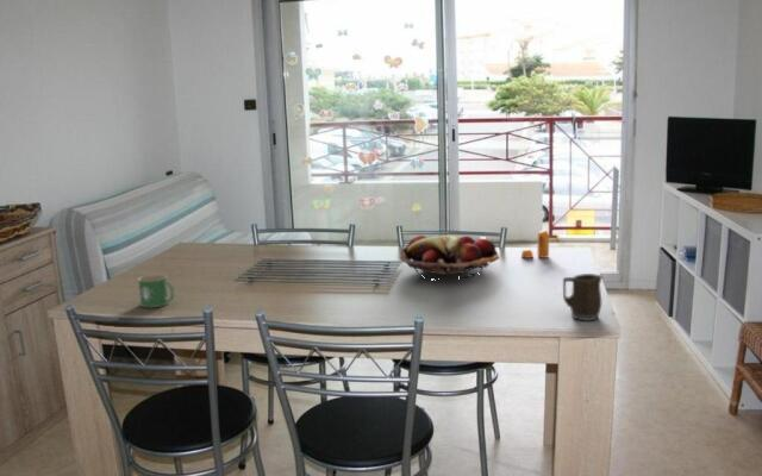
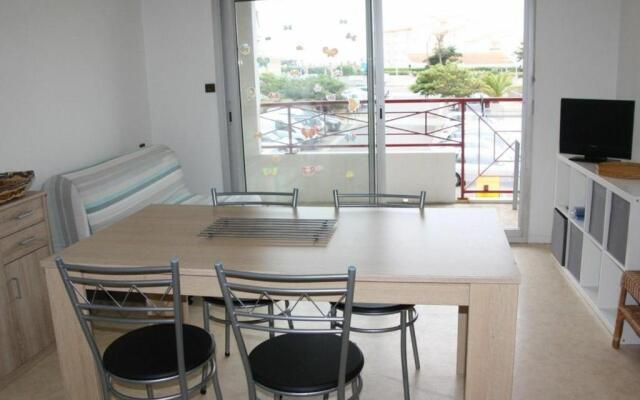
- pepper shaker (538, 243)
- mug (157, 290)
- mug (581, 296)
- fruit basket (449, 253)
